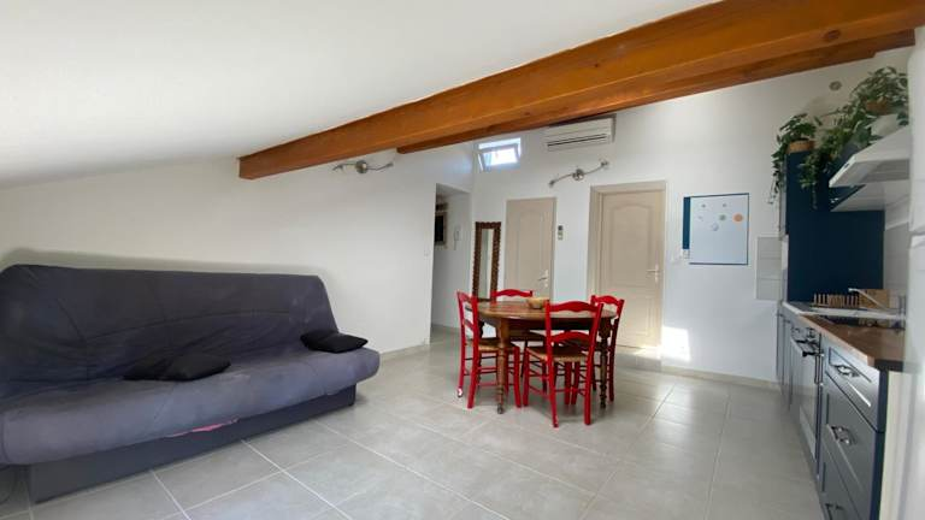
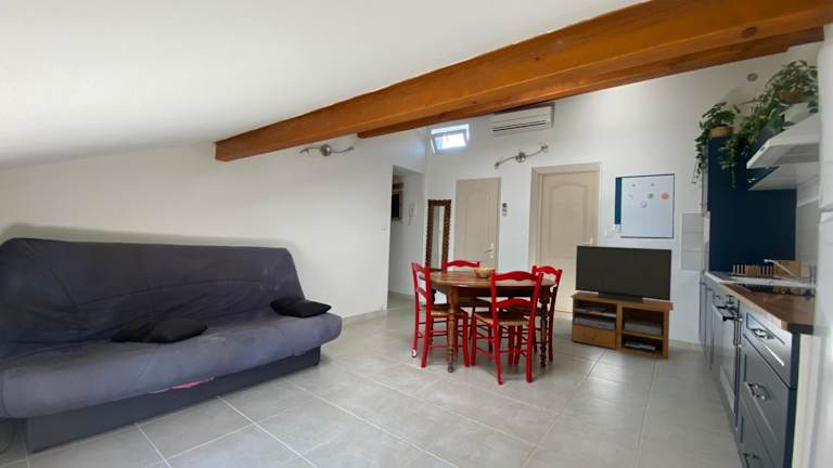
+ tv stand (619, 296)
